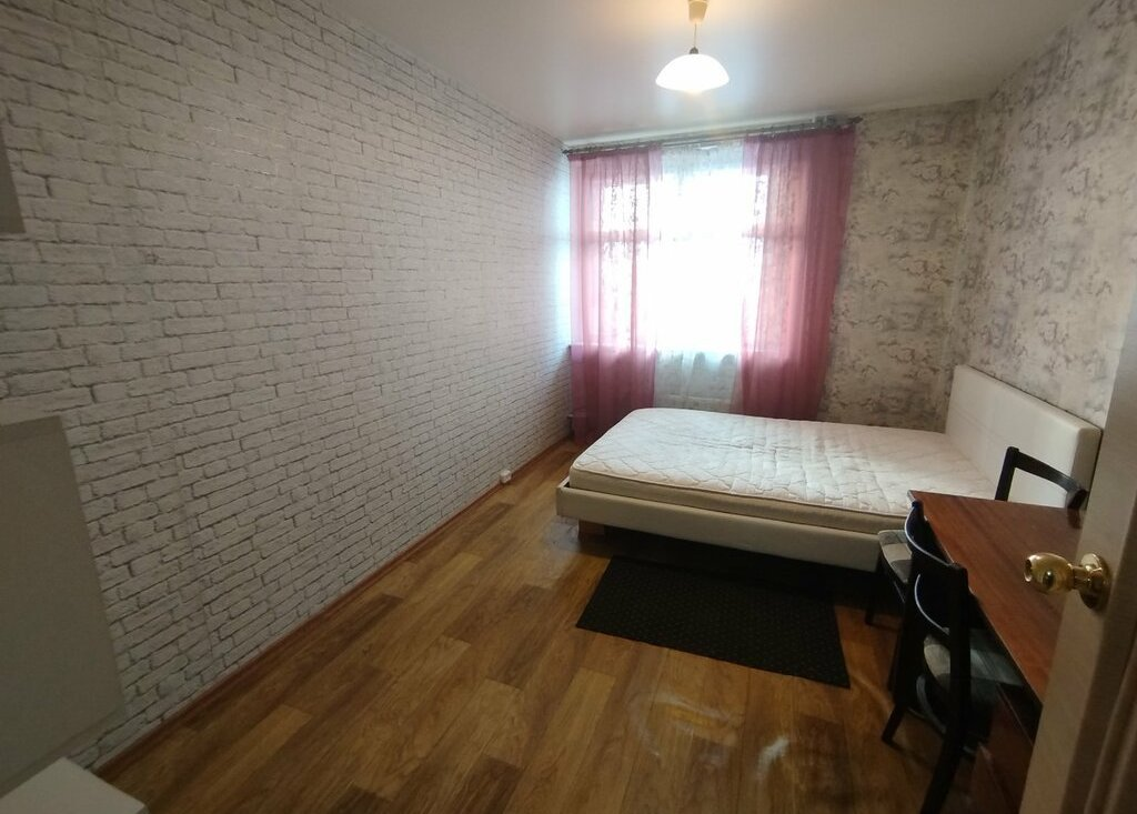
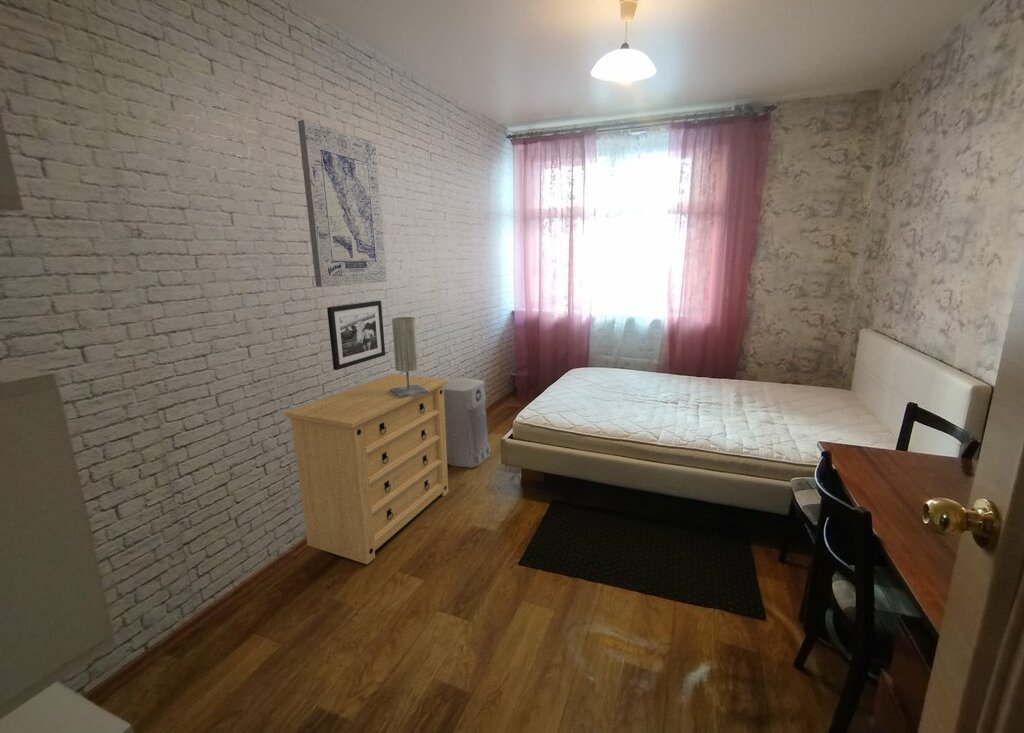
+ wall art (348, 211)
+ air purifier (461, 420)
+ picture frame (358, 333)
+ dresser (380, 457)
+ table lamp (406, 355)
